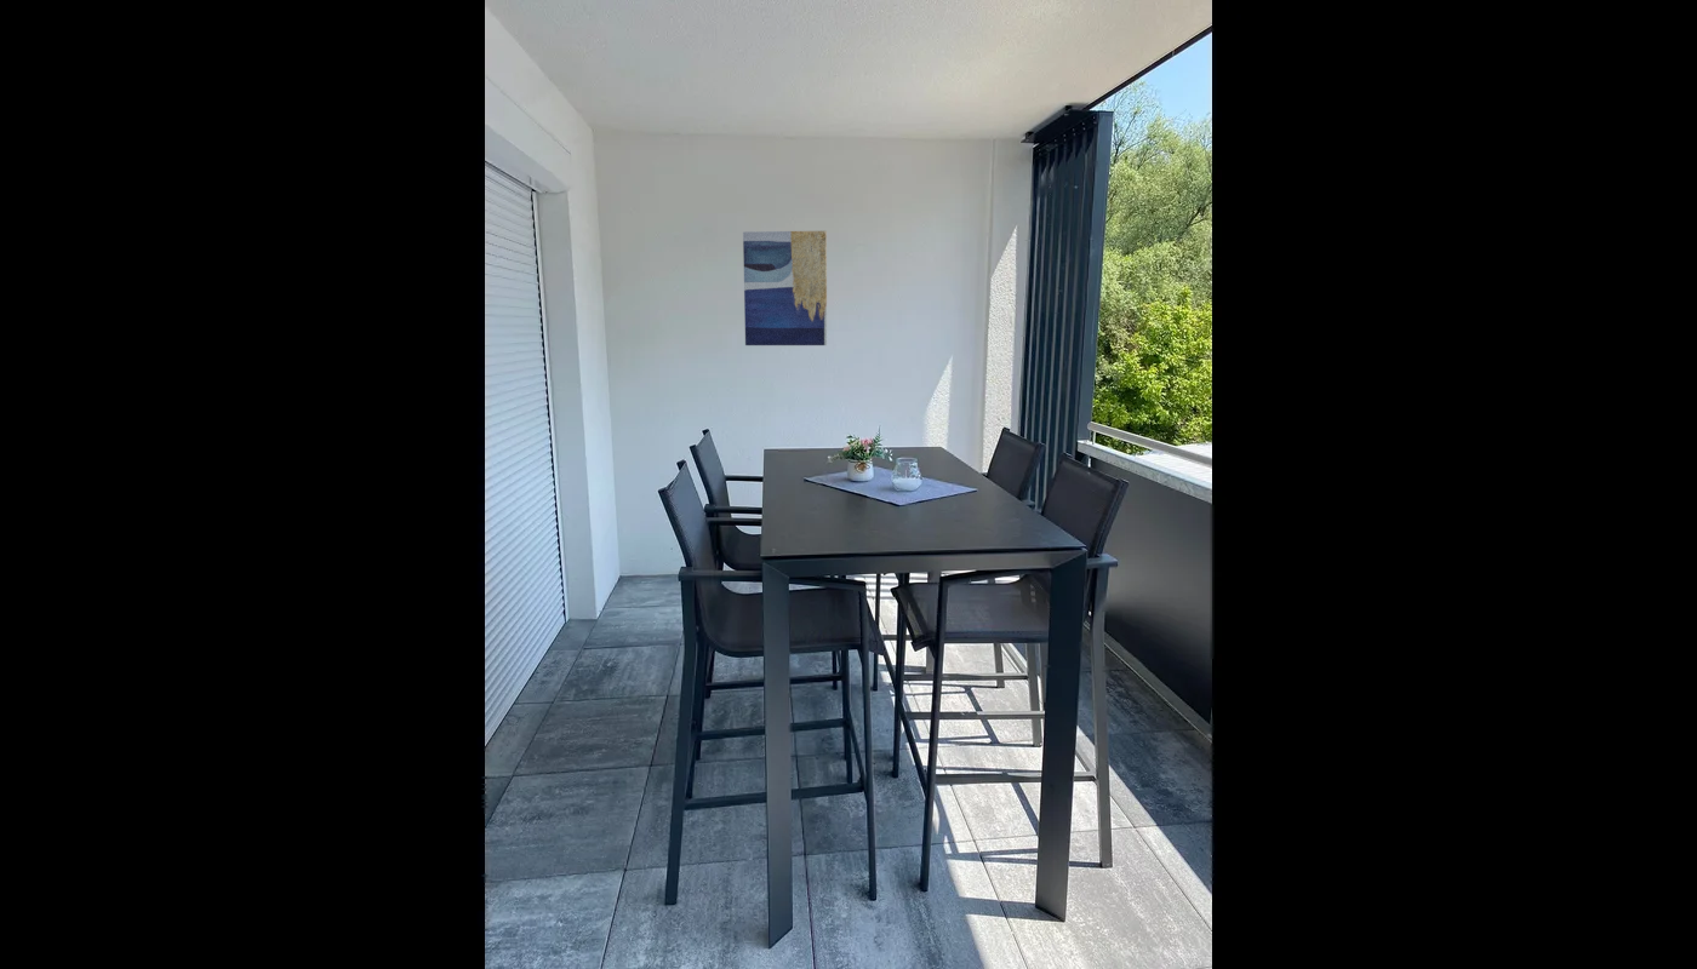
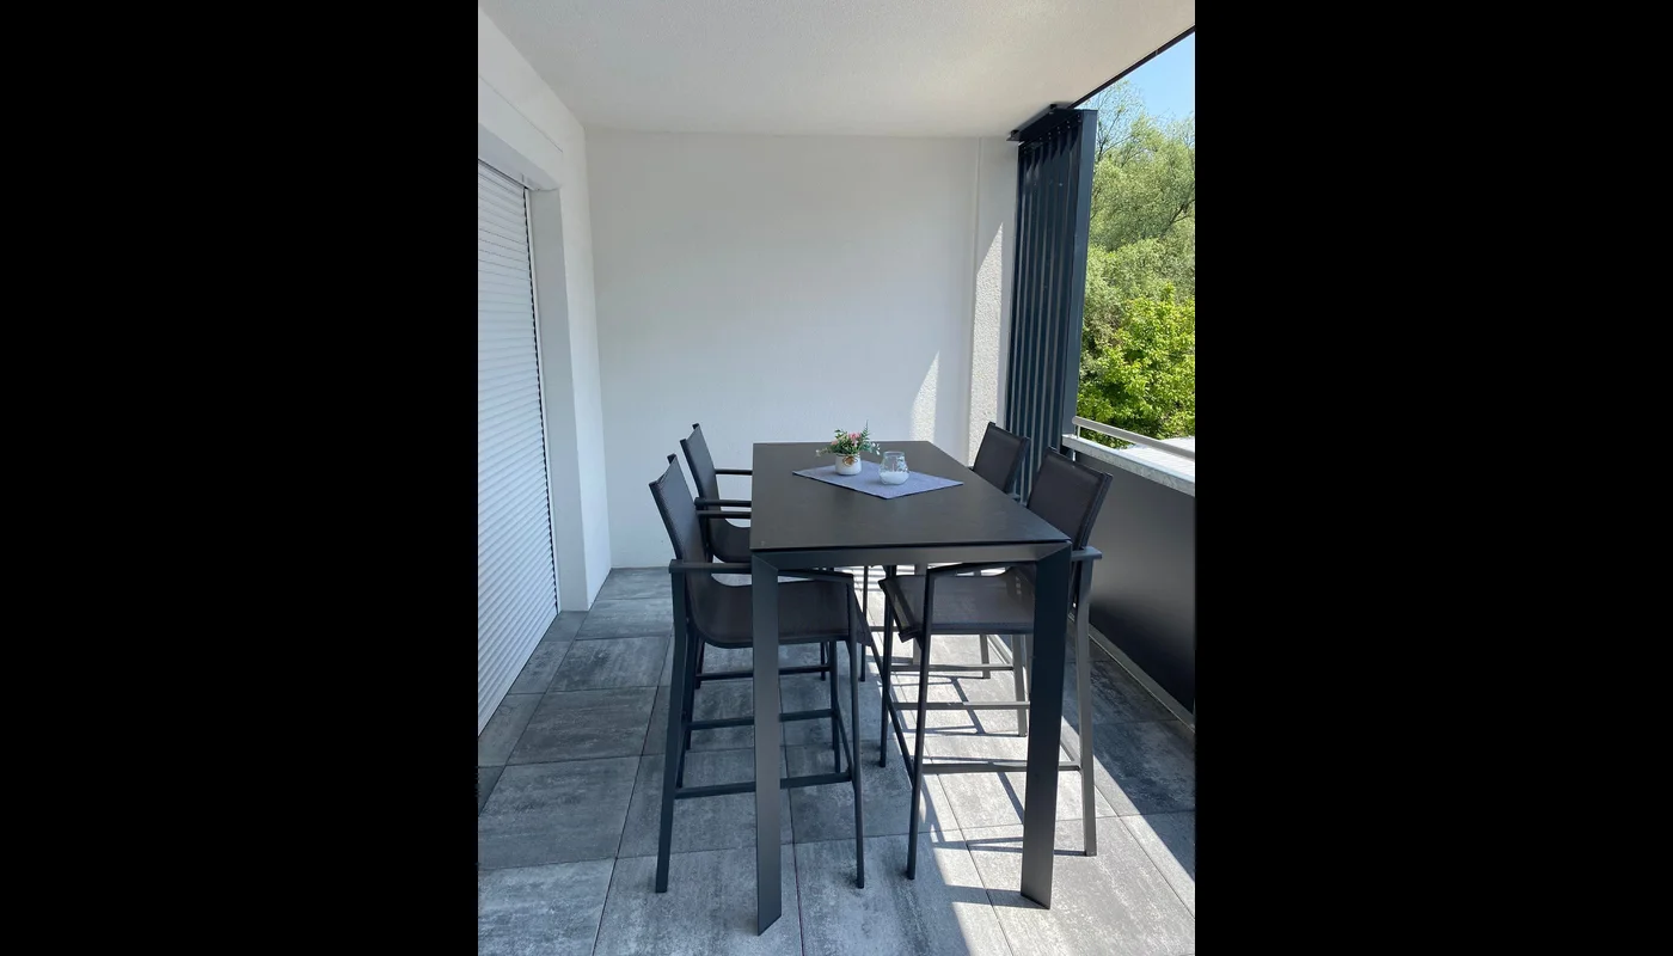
- wall art (784, 288)
